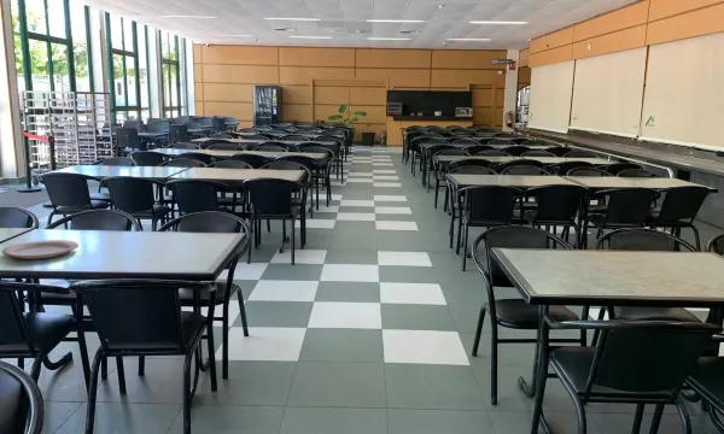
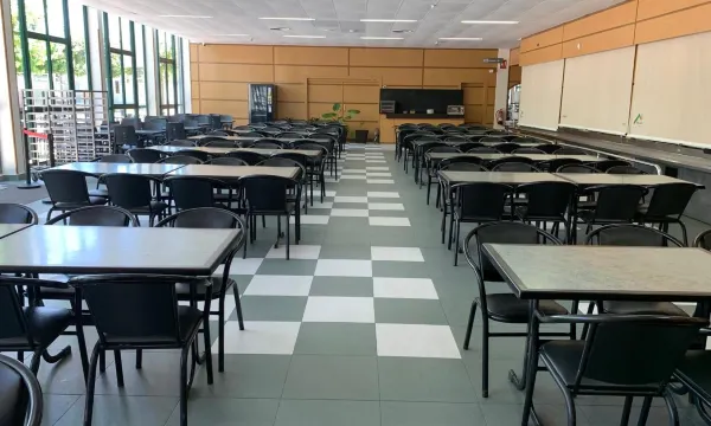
- plate (41, 250)
